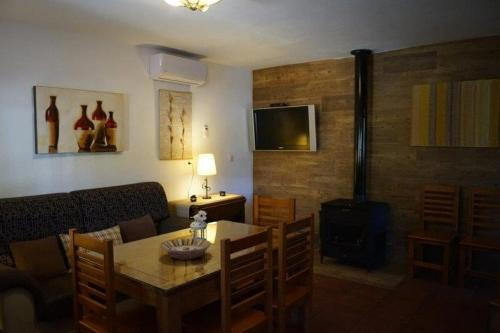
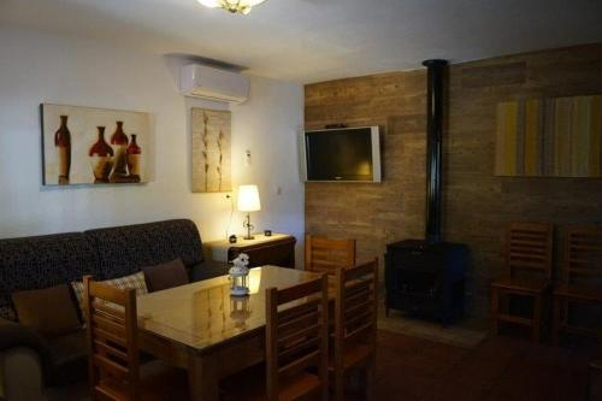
- serving bowl (186, 250)
